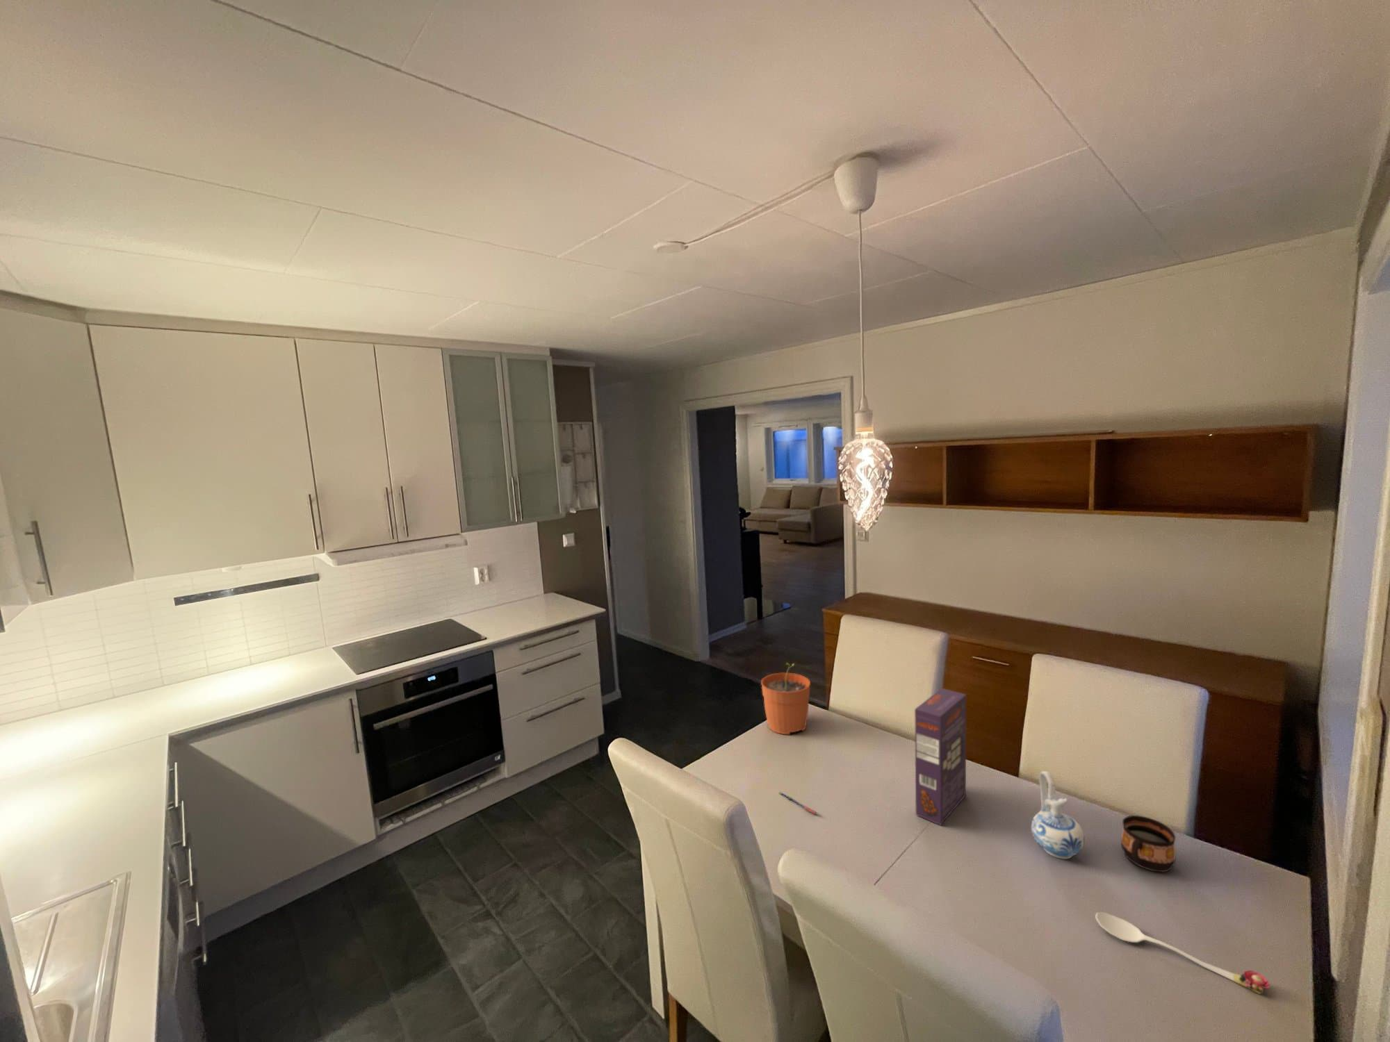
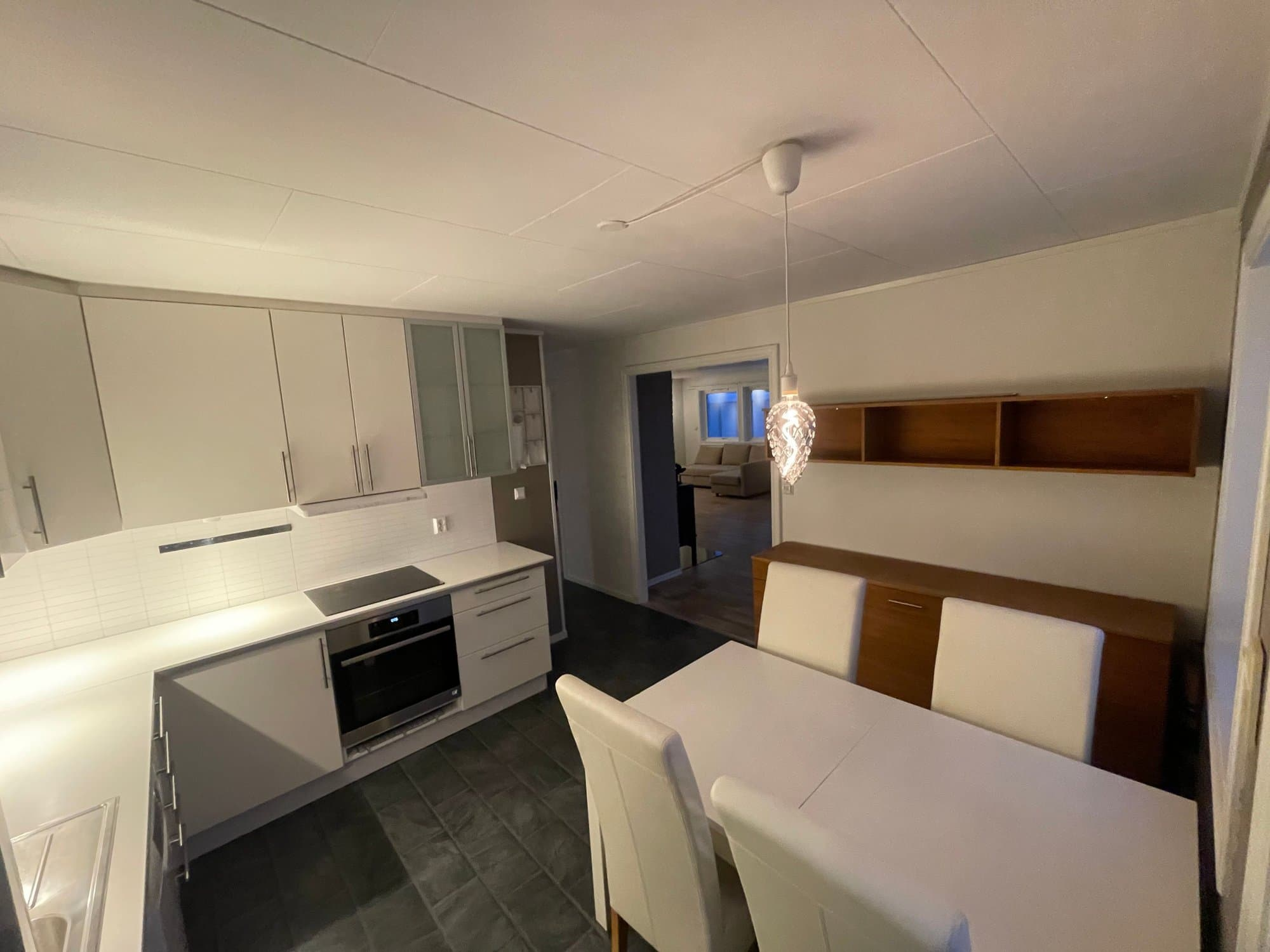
- cup (1145, 844)
- pen (797, 801)
- spoon (1175, 949)
- plant pot (786, 693)
- ceramic pitcher (1057, 814)
- cereal box (941, 754)
